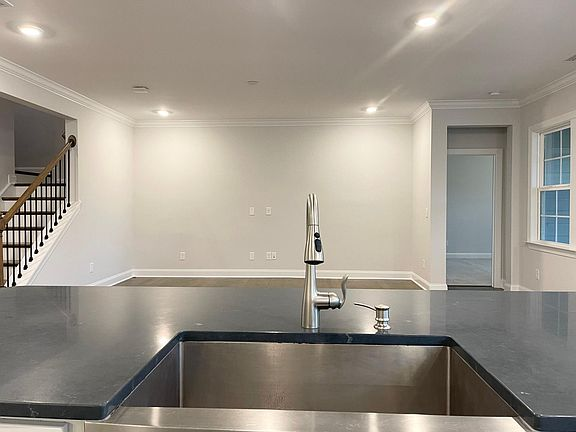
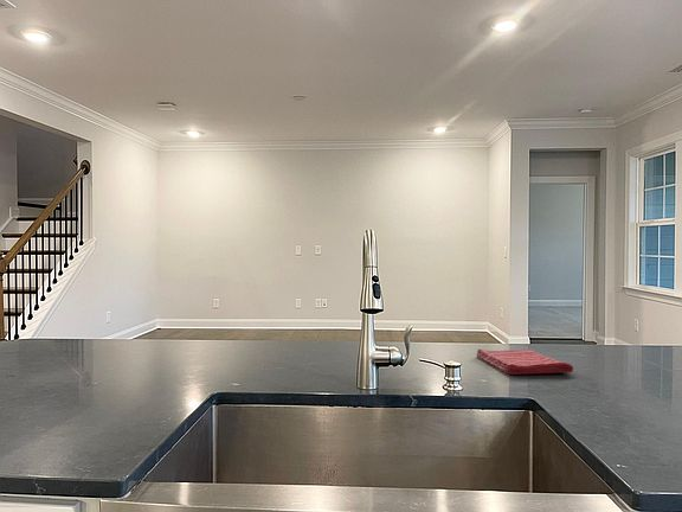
+ dish towel (521, 359)
